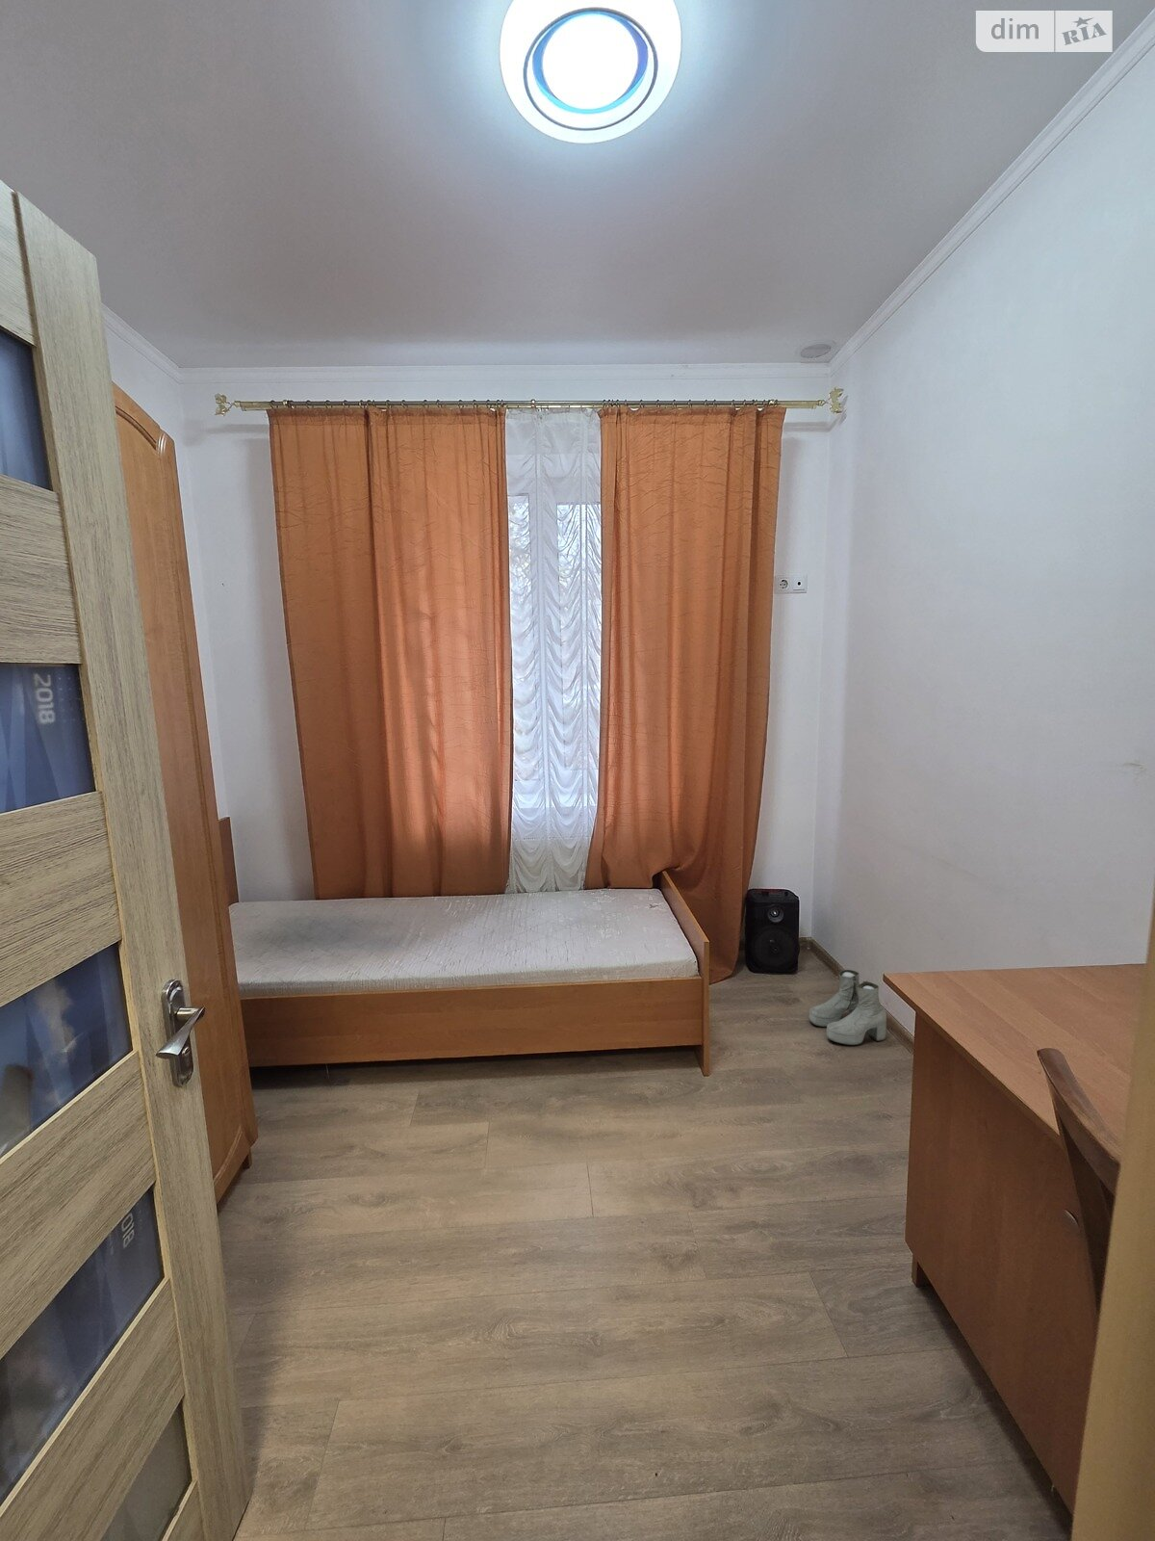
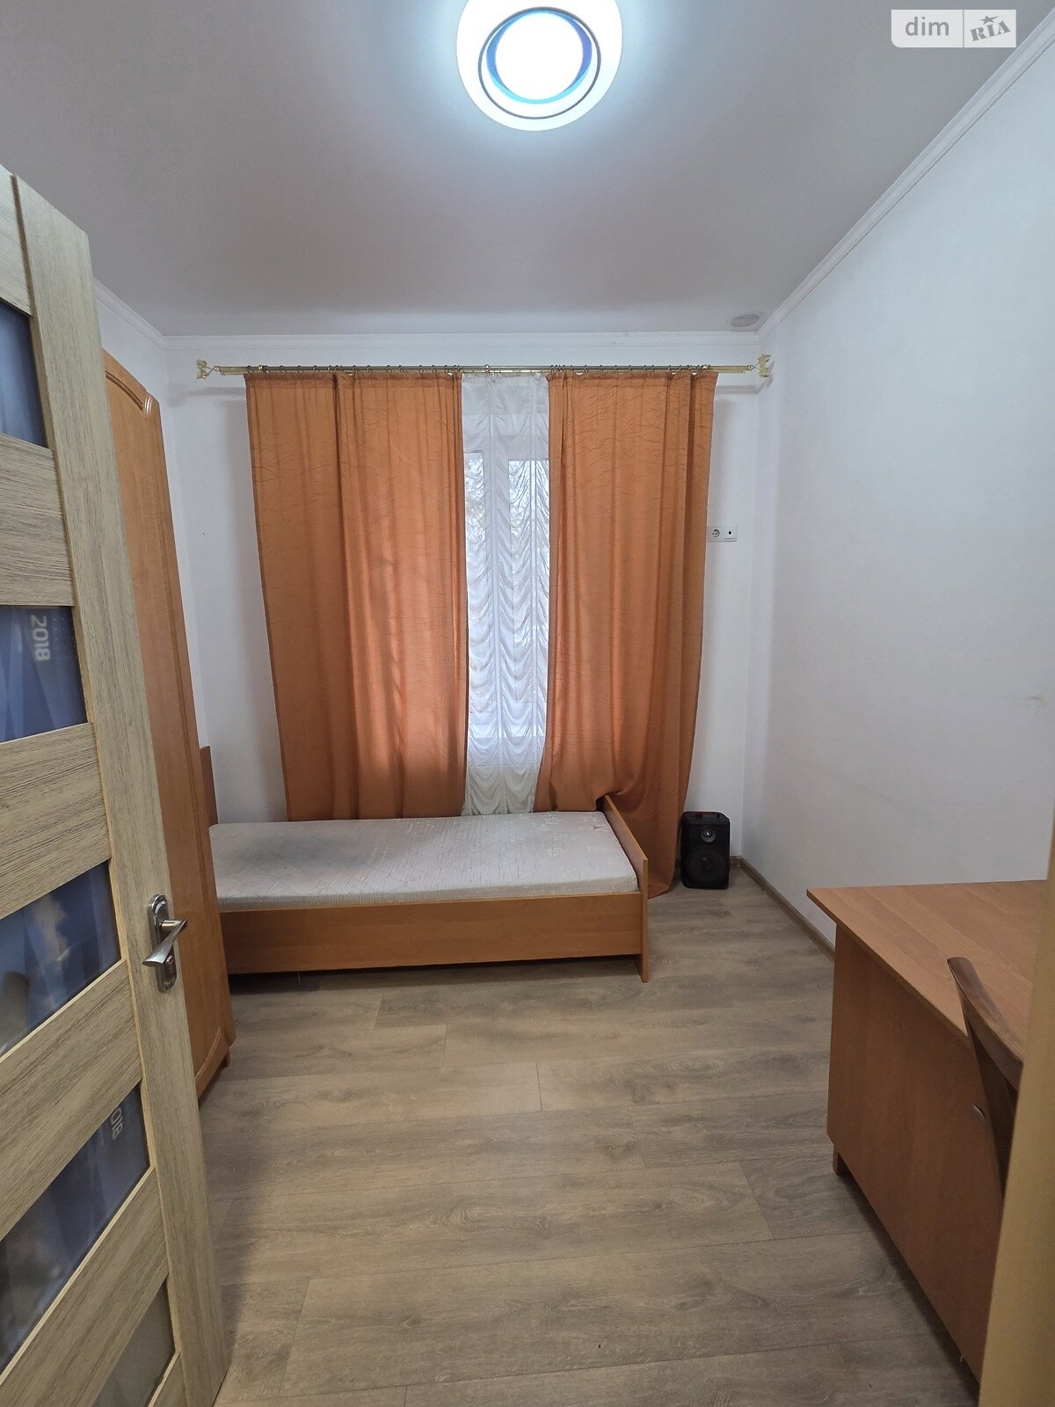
- boots (847, 1005)
